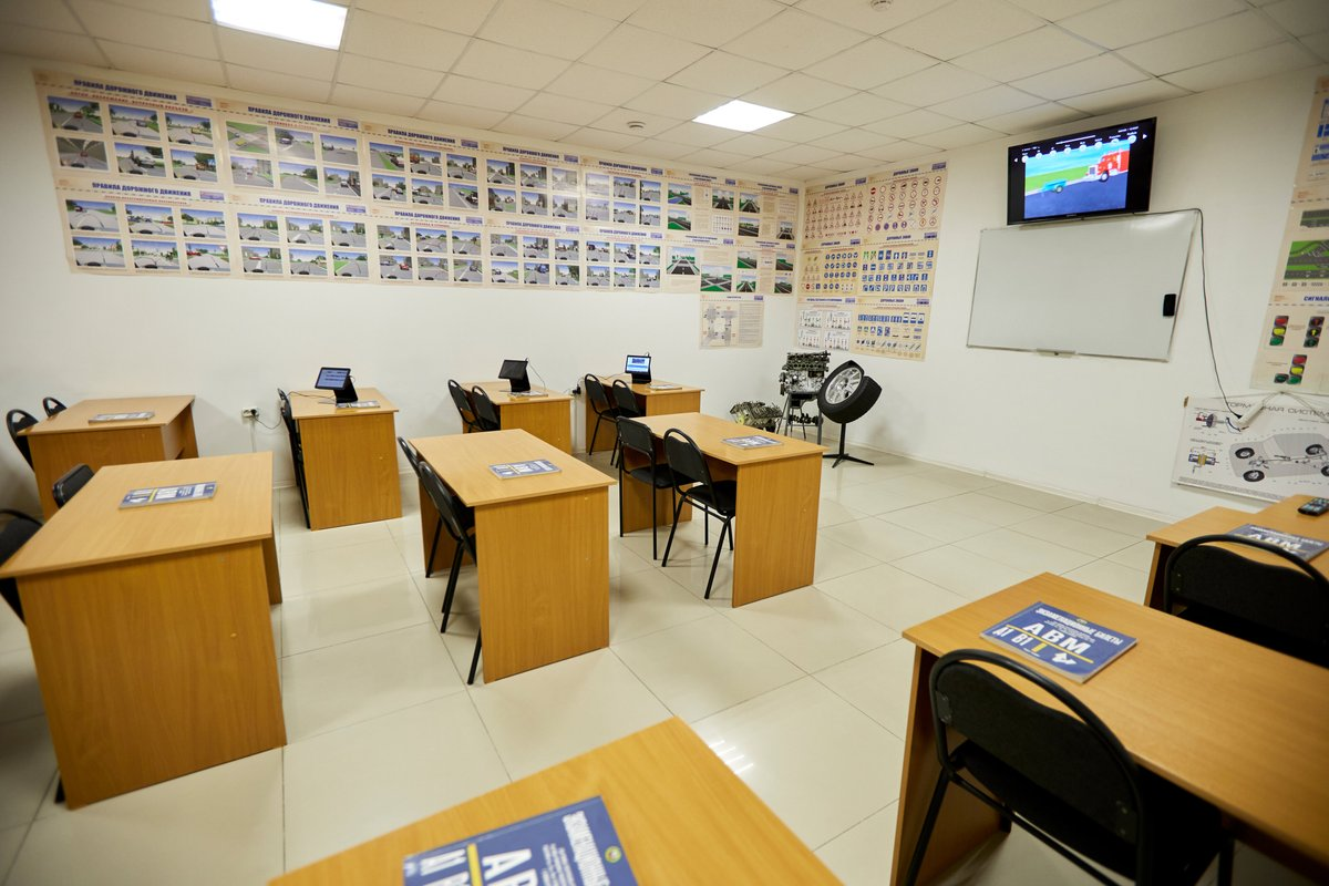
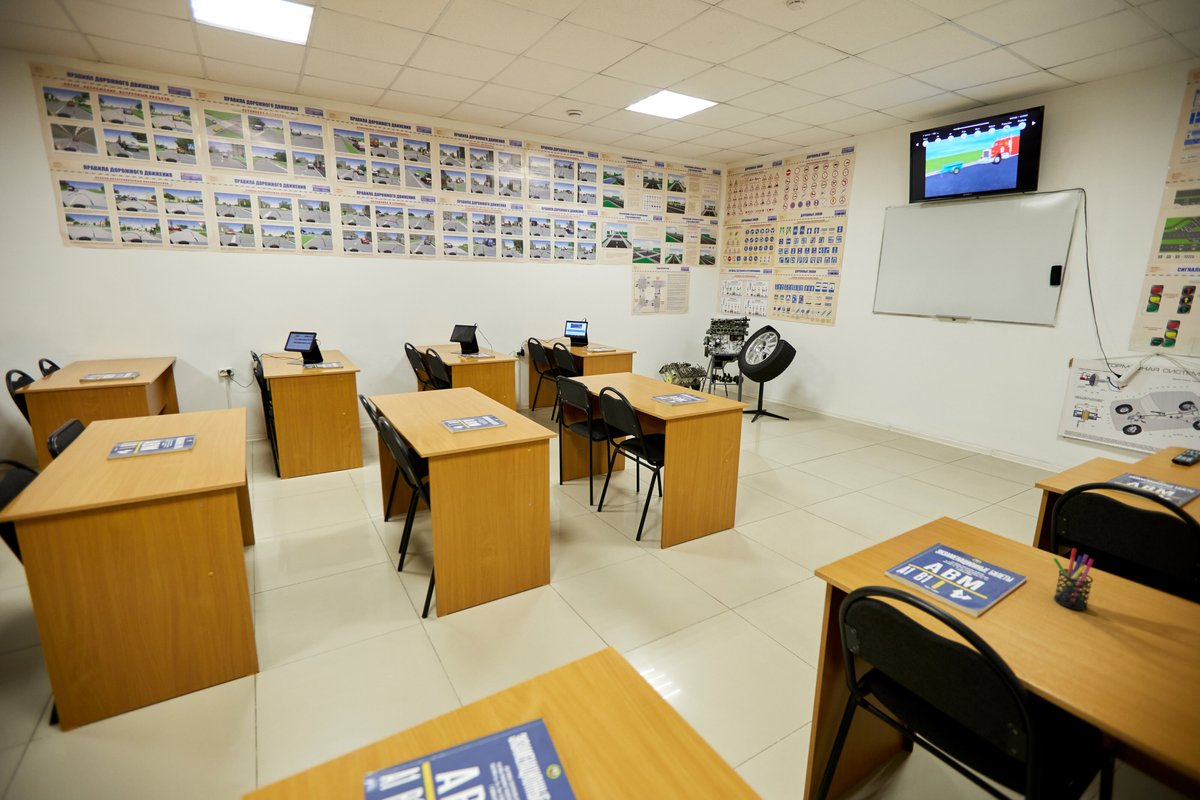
+ pen holder (1070, 577)
